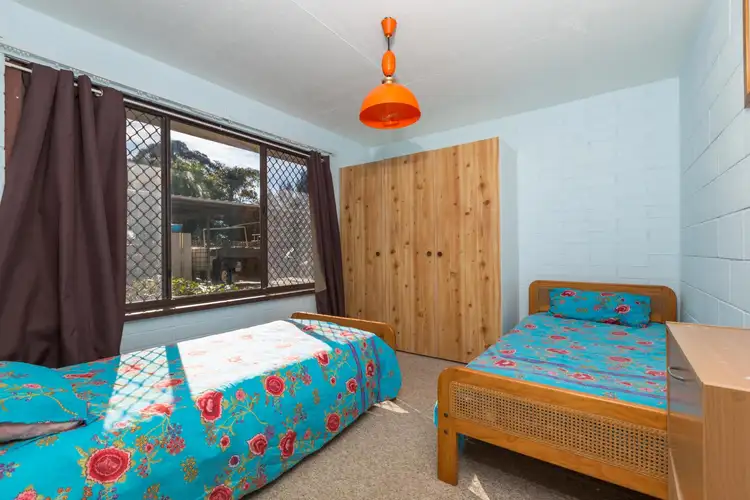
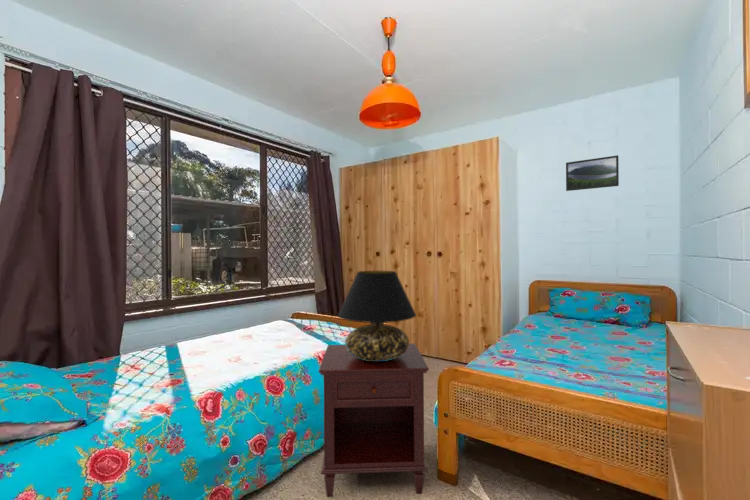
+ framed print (591, 173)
+ table lamp (376, 314)
+ nightstand (373, 412)
